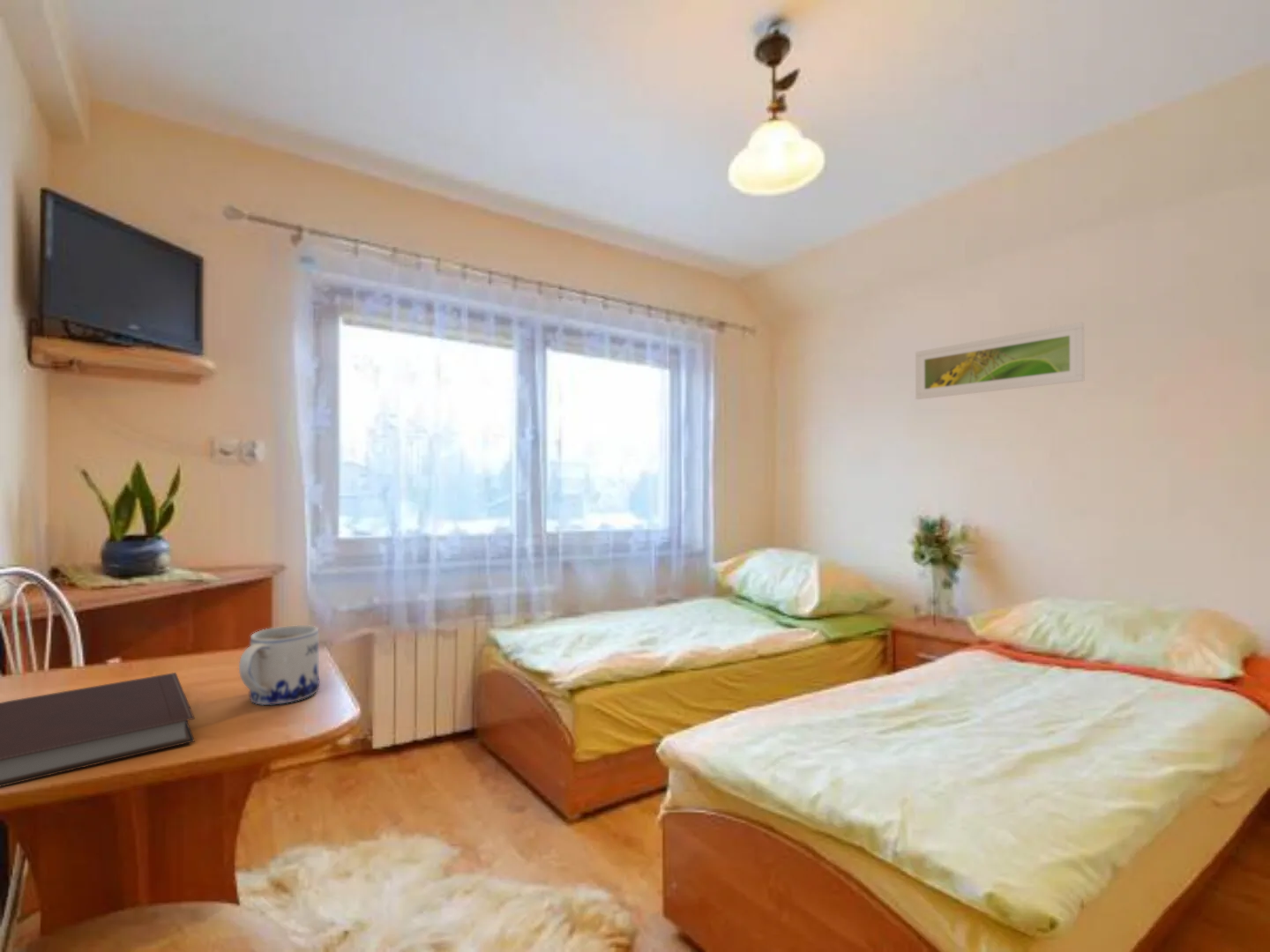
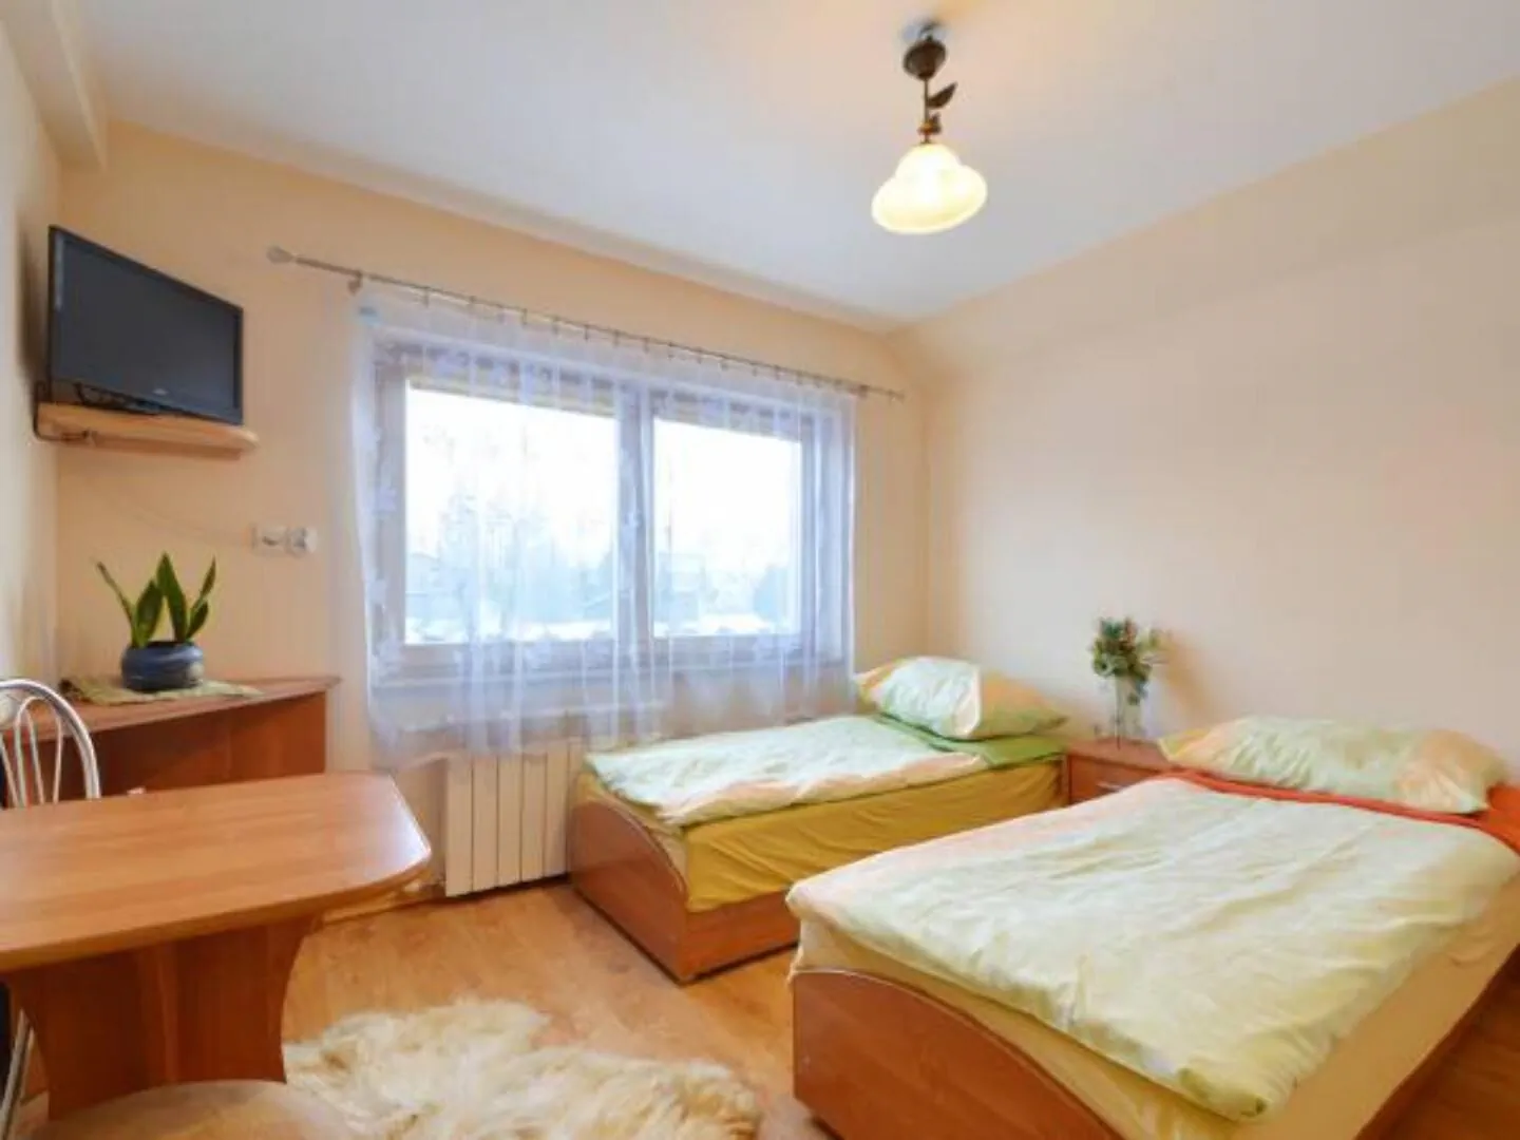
- mug (280, 666)
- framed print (990, 364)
- notebook (89, 722)
